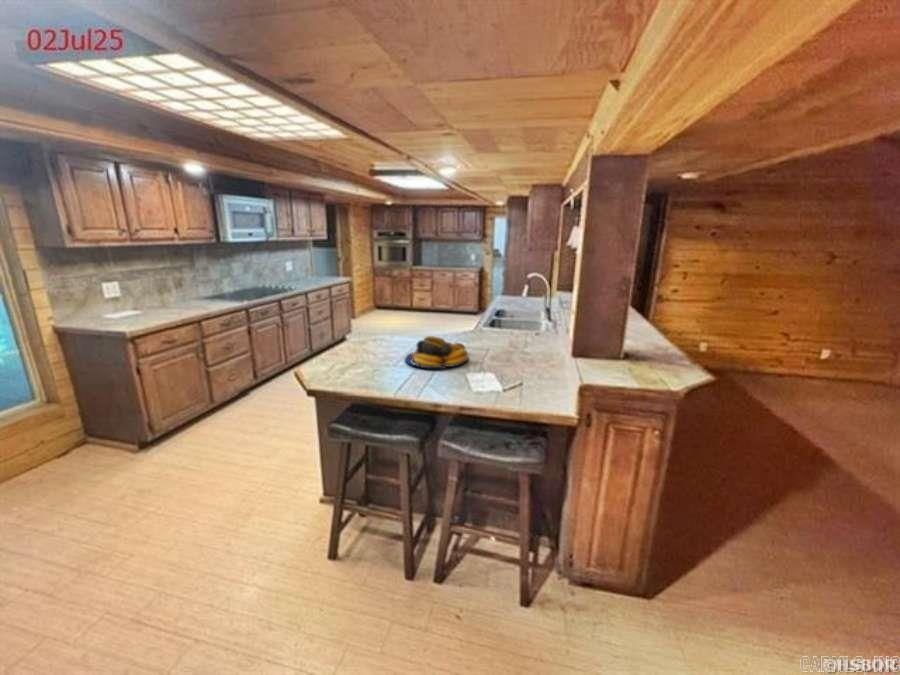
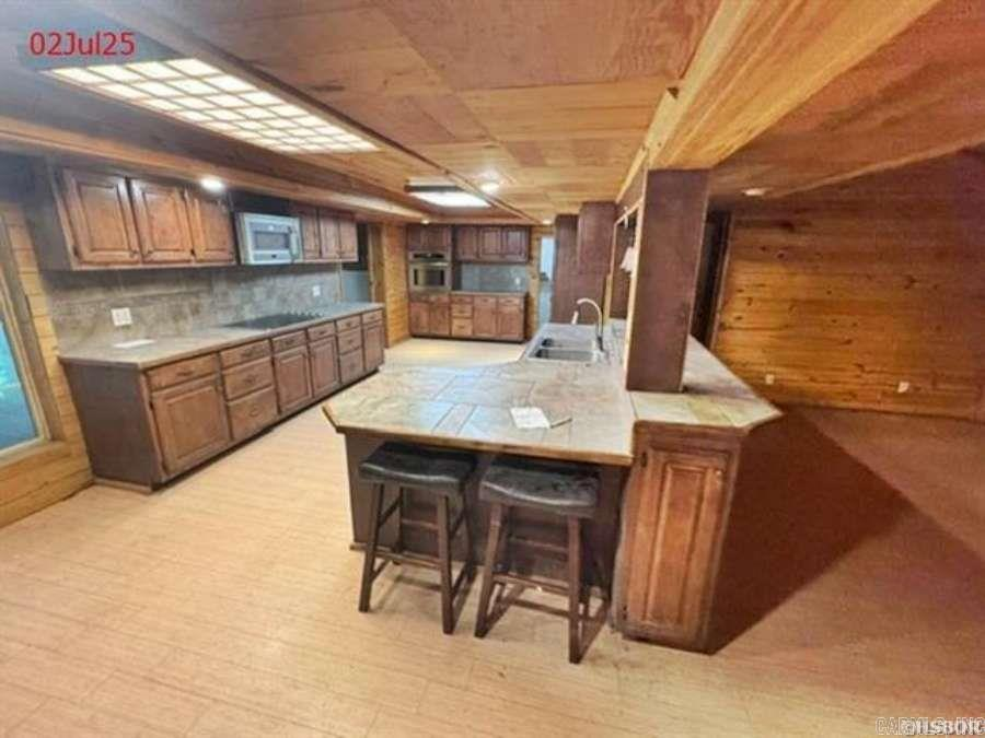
- fruit bowl (436, 348)
